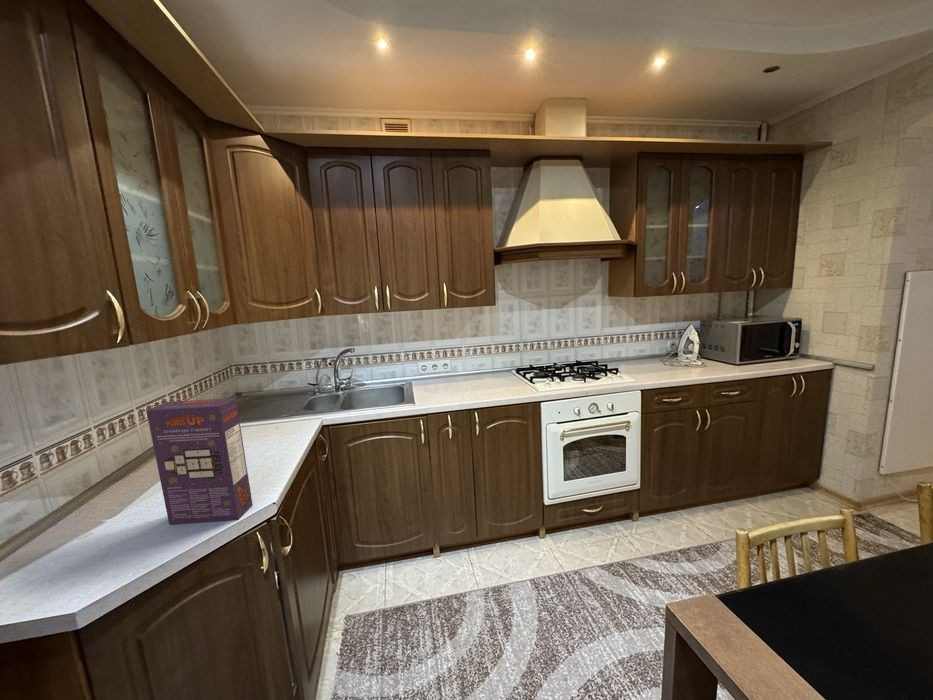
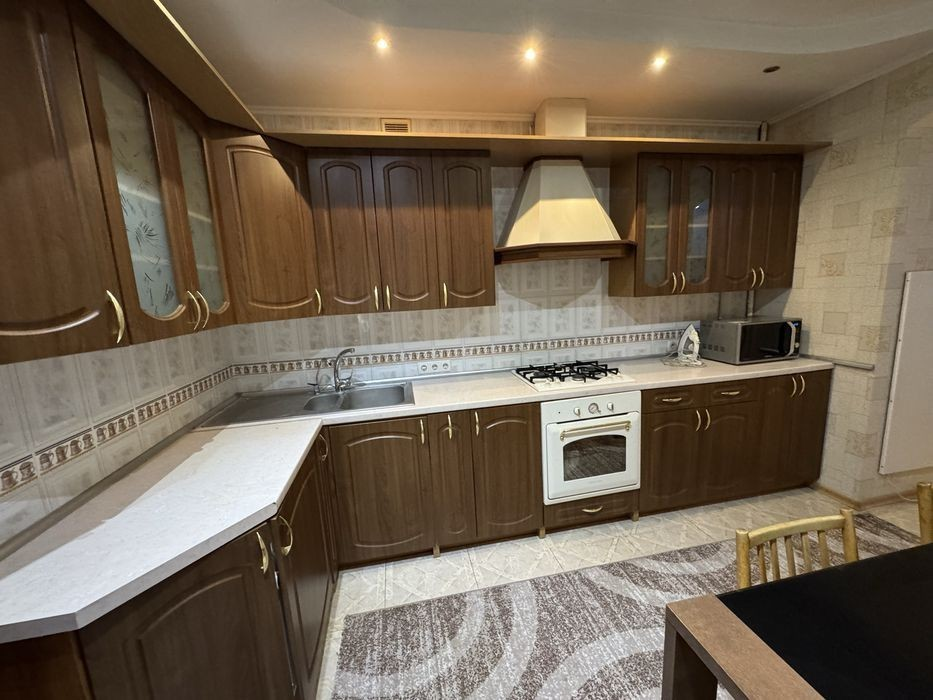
- cereal box (202, 460)
